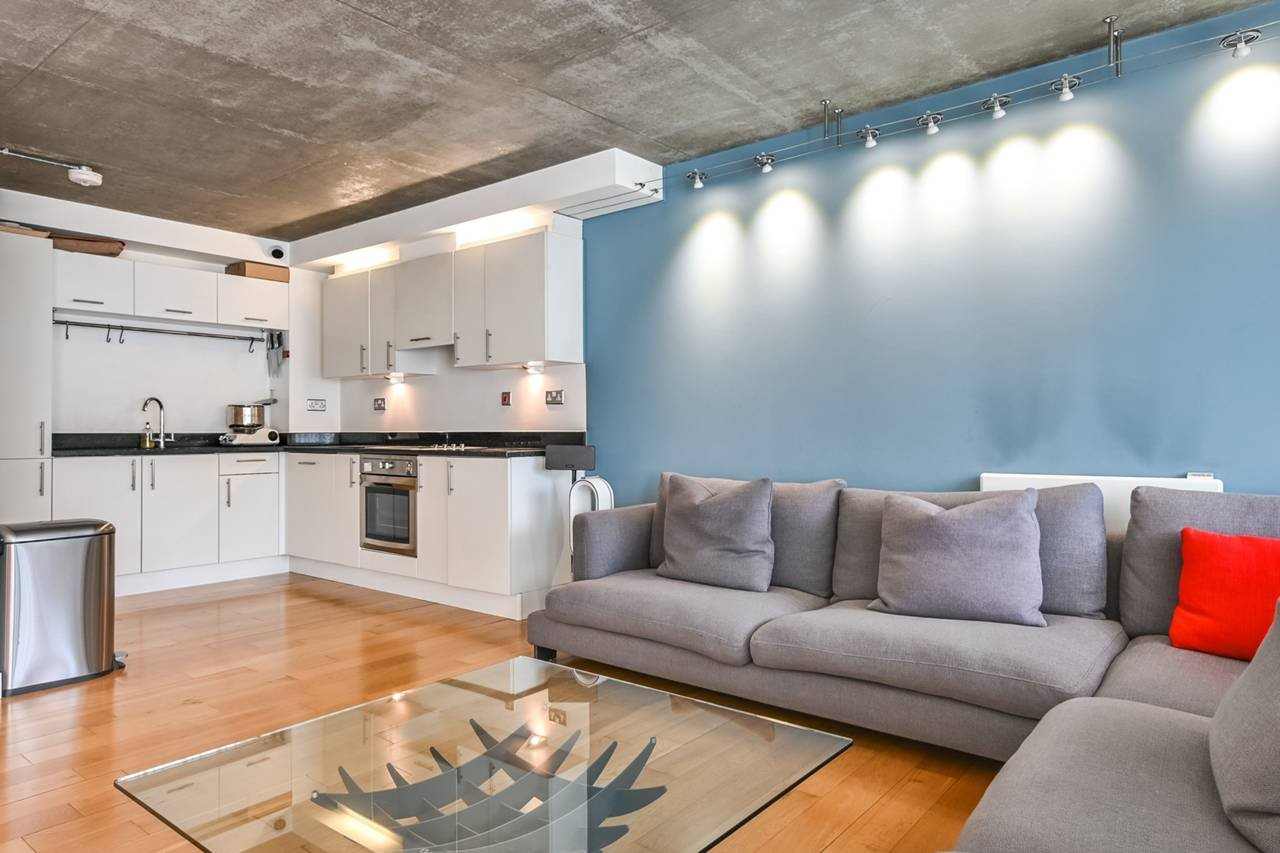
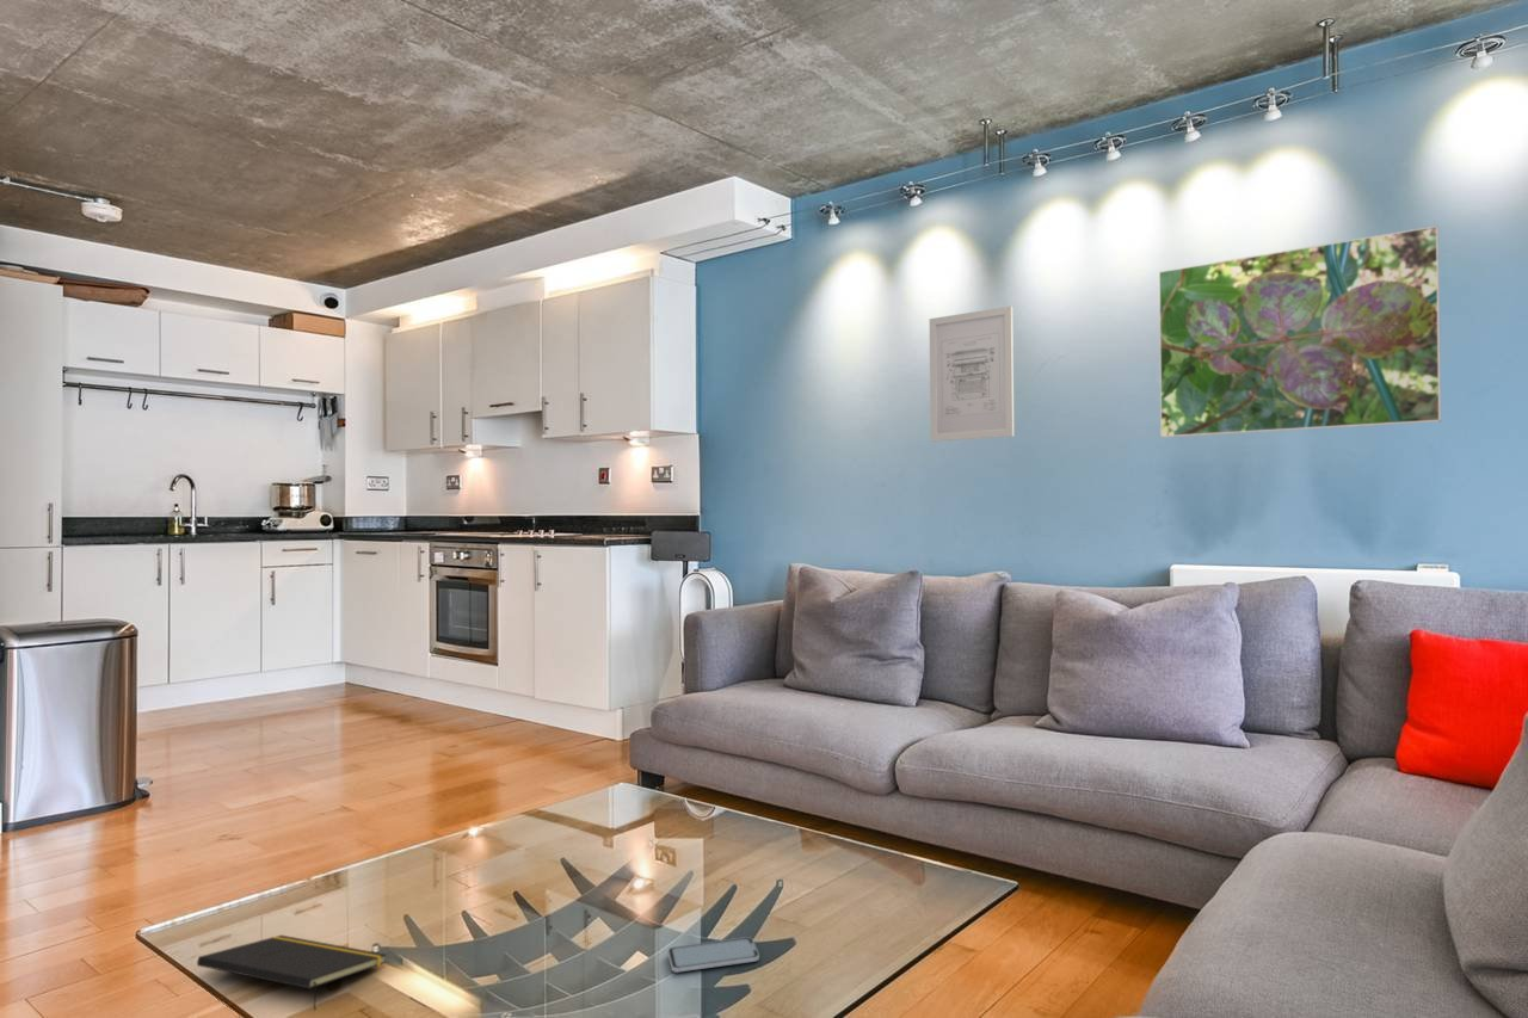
+ smartphone (713, 954)
+ notepad (294, 960)
+ wall art (969, 375)
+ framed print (1288, 340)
